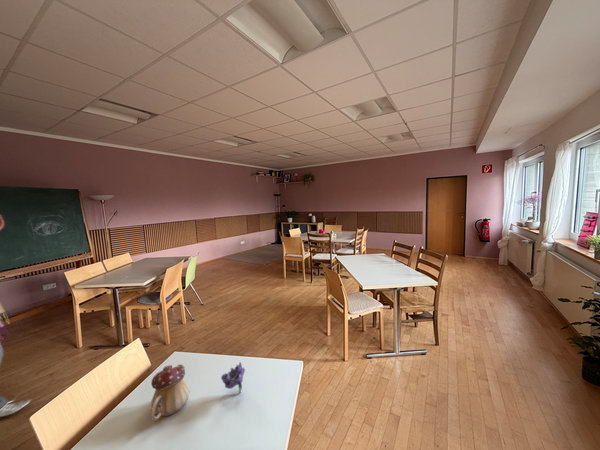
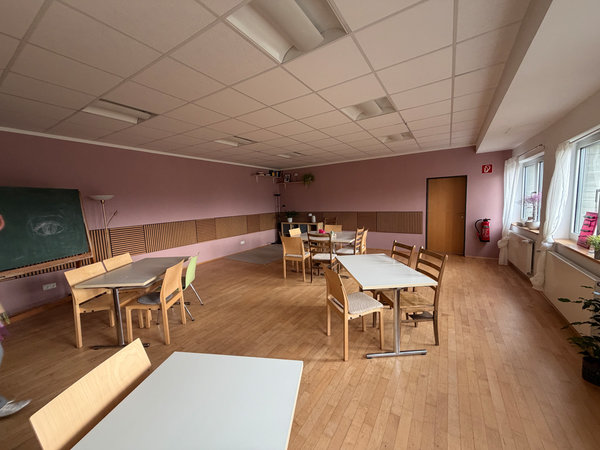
- teapot (168, 387)
- flower (234, 379)
